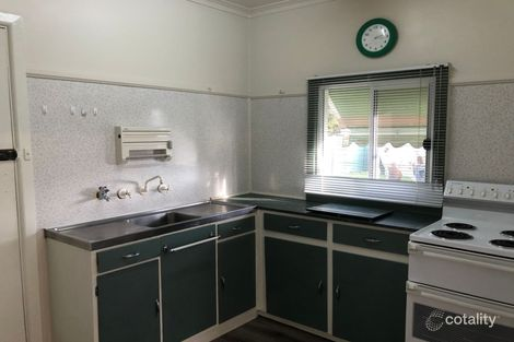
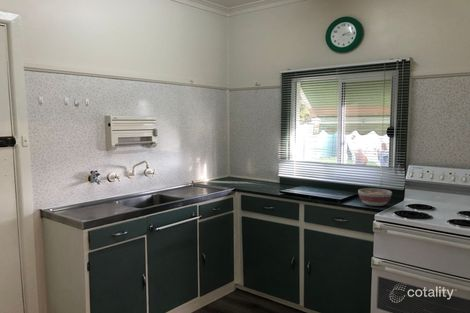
+ bowl (374, 197)
